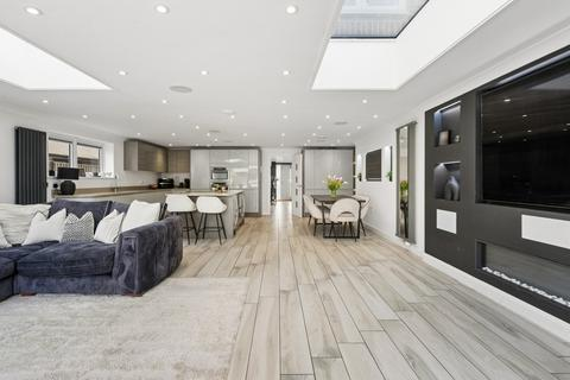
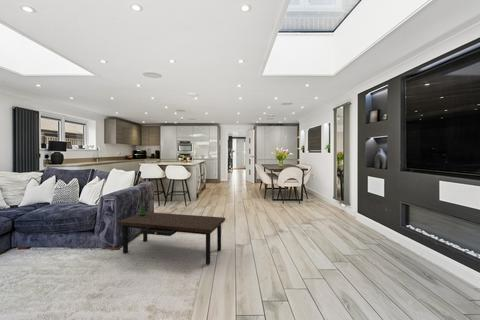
+ coffee table (170, 232)
